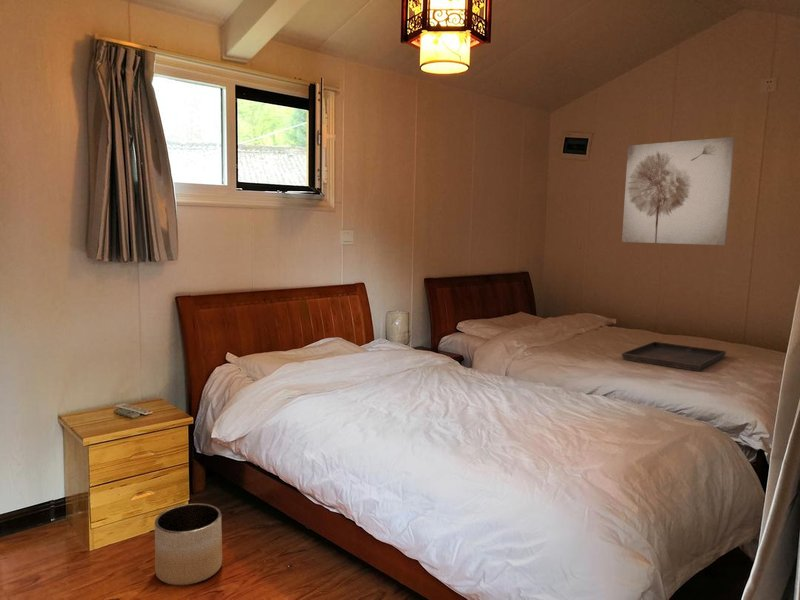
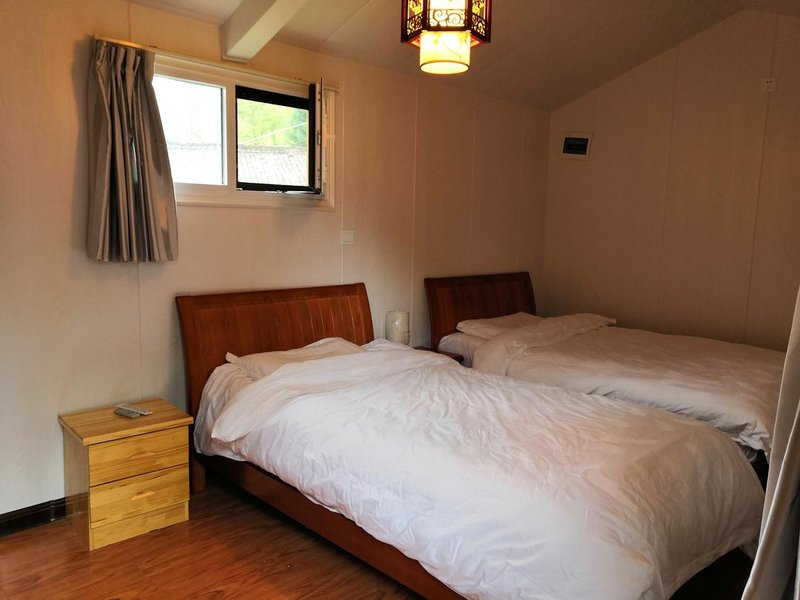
- wall art (674, 193)
- planter (189, 543)
- serving tray (674, 355)
